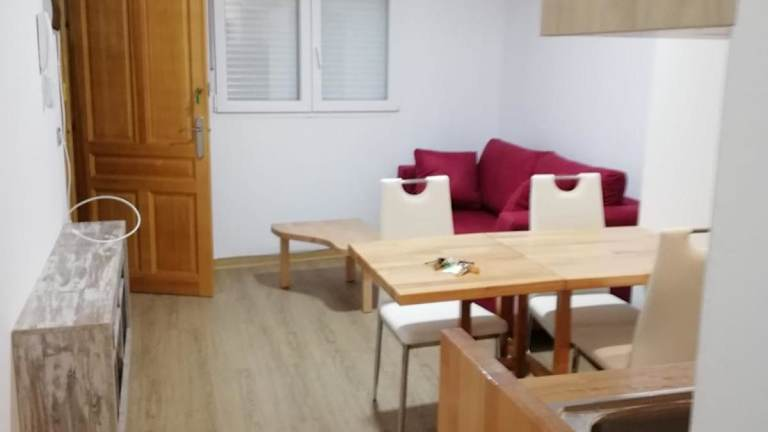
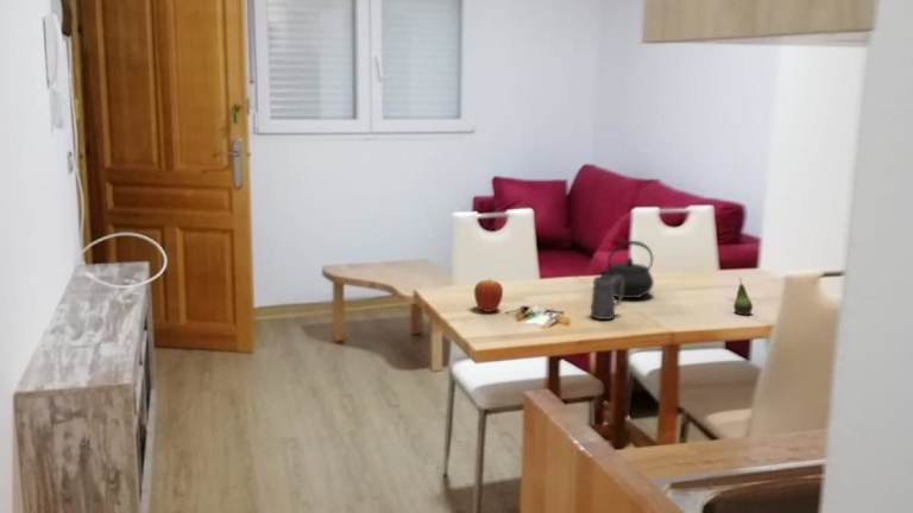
+ fruit (743, 296)
+ fruit (487, 293)
+ mug (607, 296)
+ kettle (625, 268)
